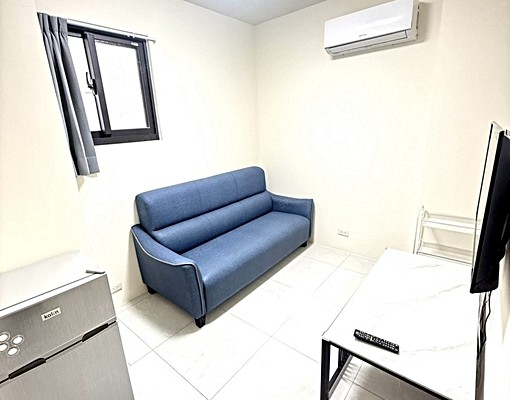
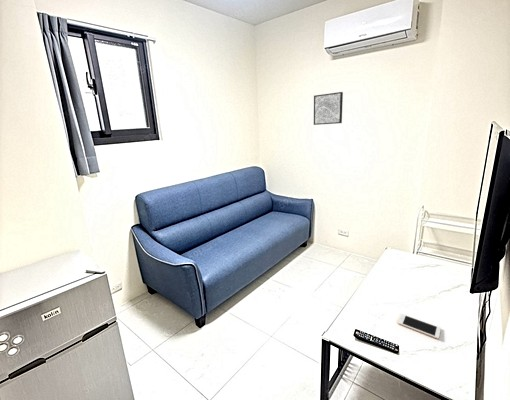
+ wall art (327, 109)
+ cell phone (418, 325)
